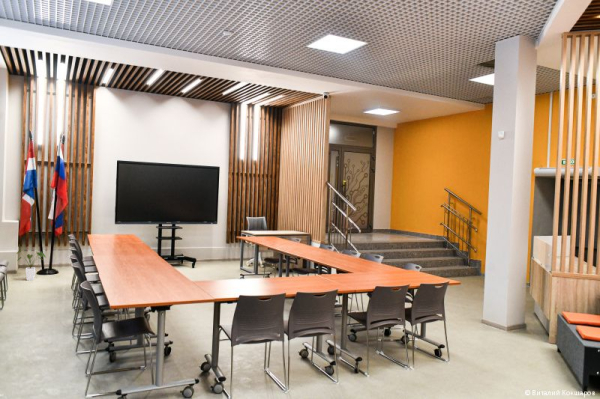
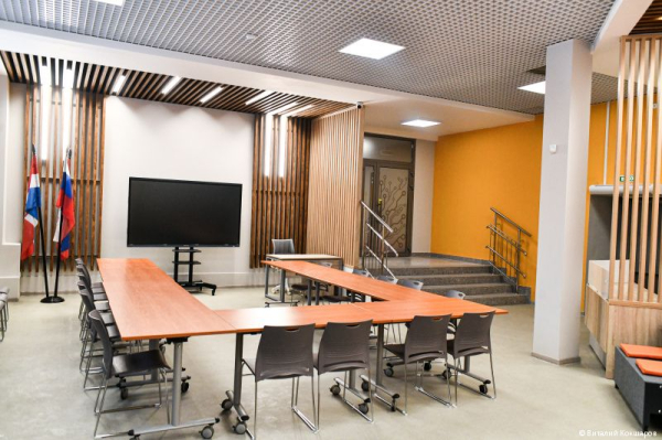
- house plant (30, 265)
